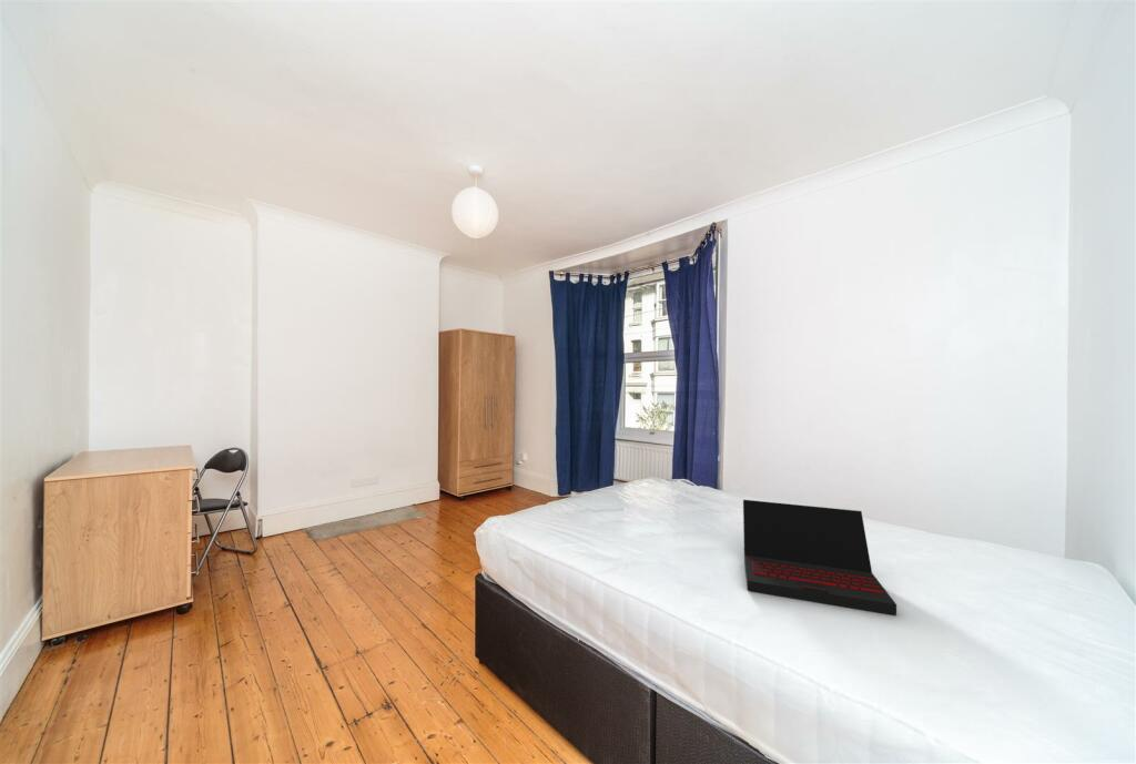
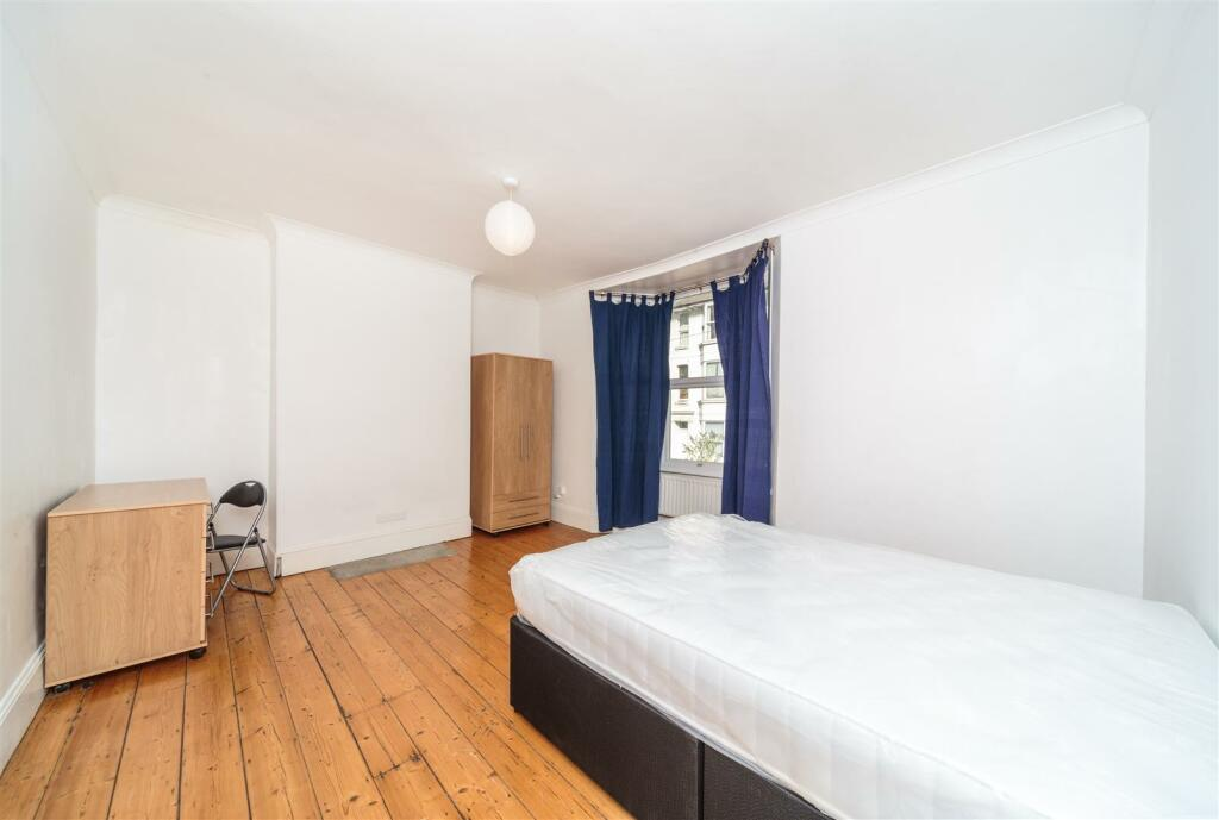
- laptop (807, 547)
